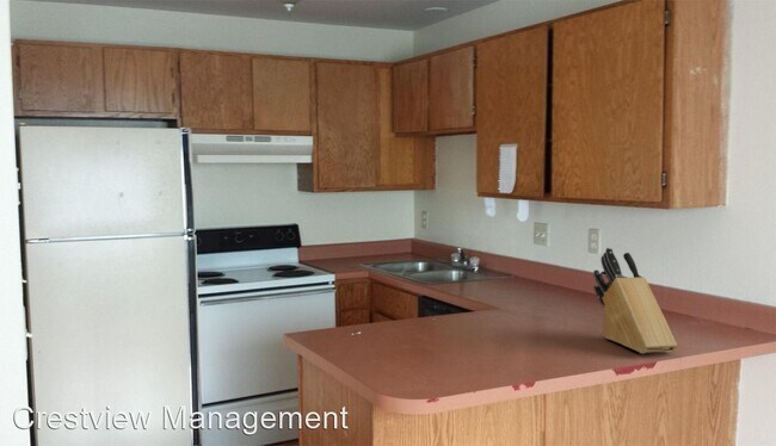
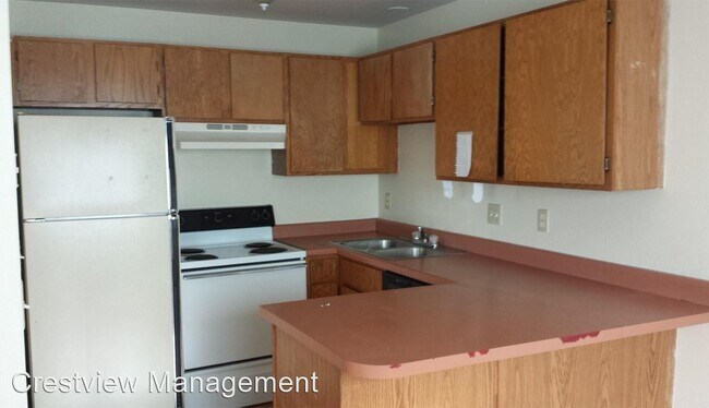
- knife block (632, 297)
